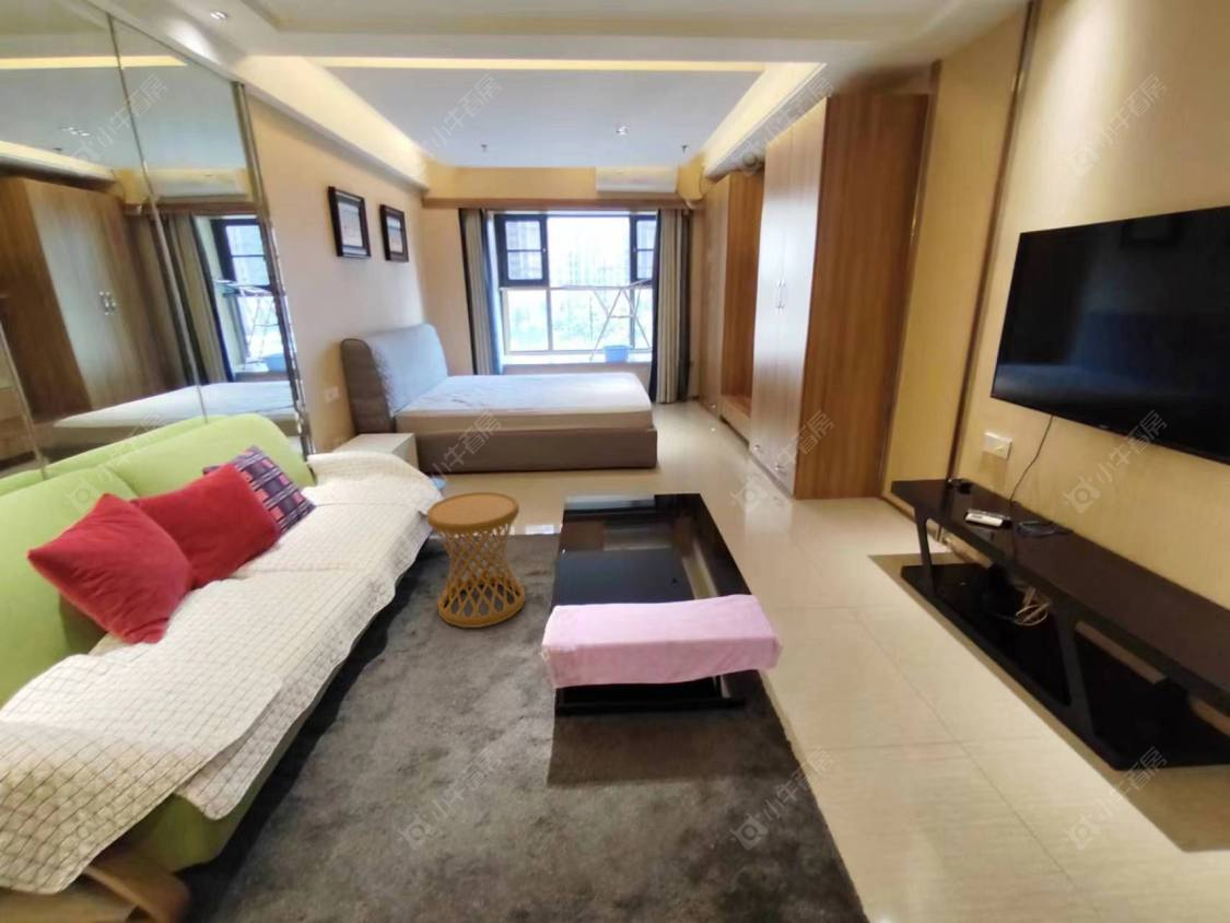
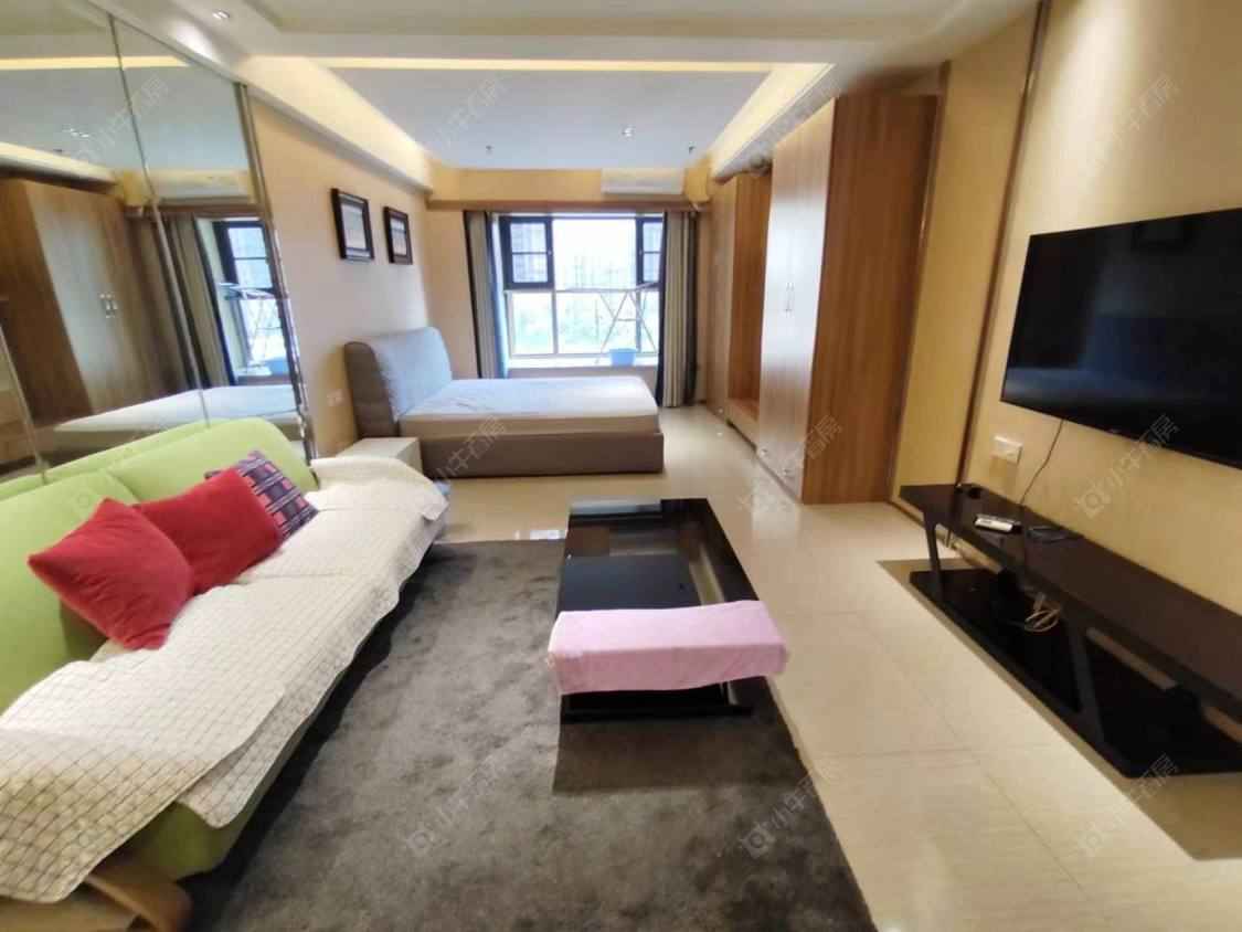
- side table (479, 554)
